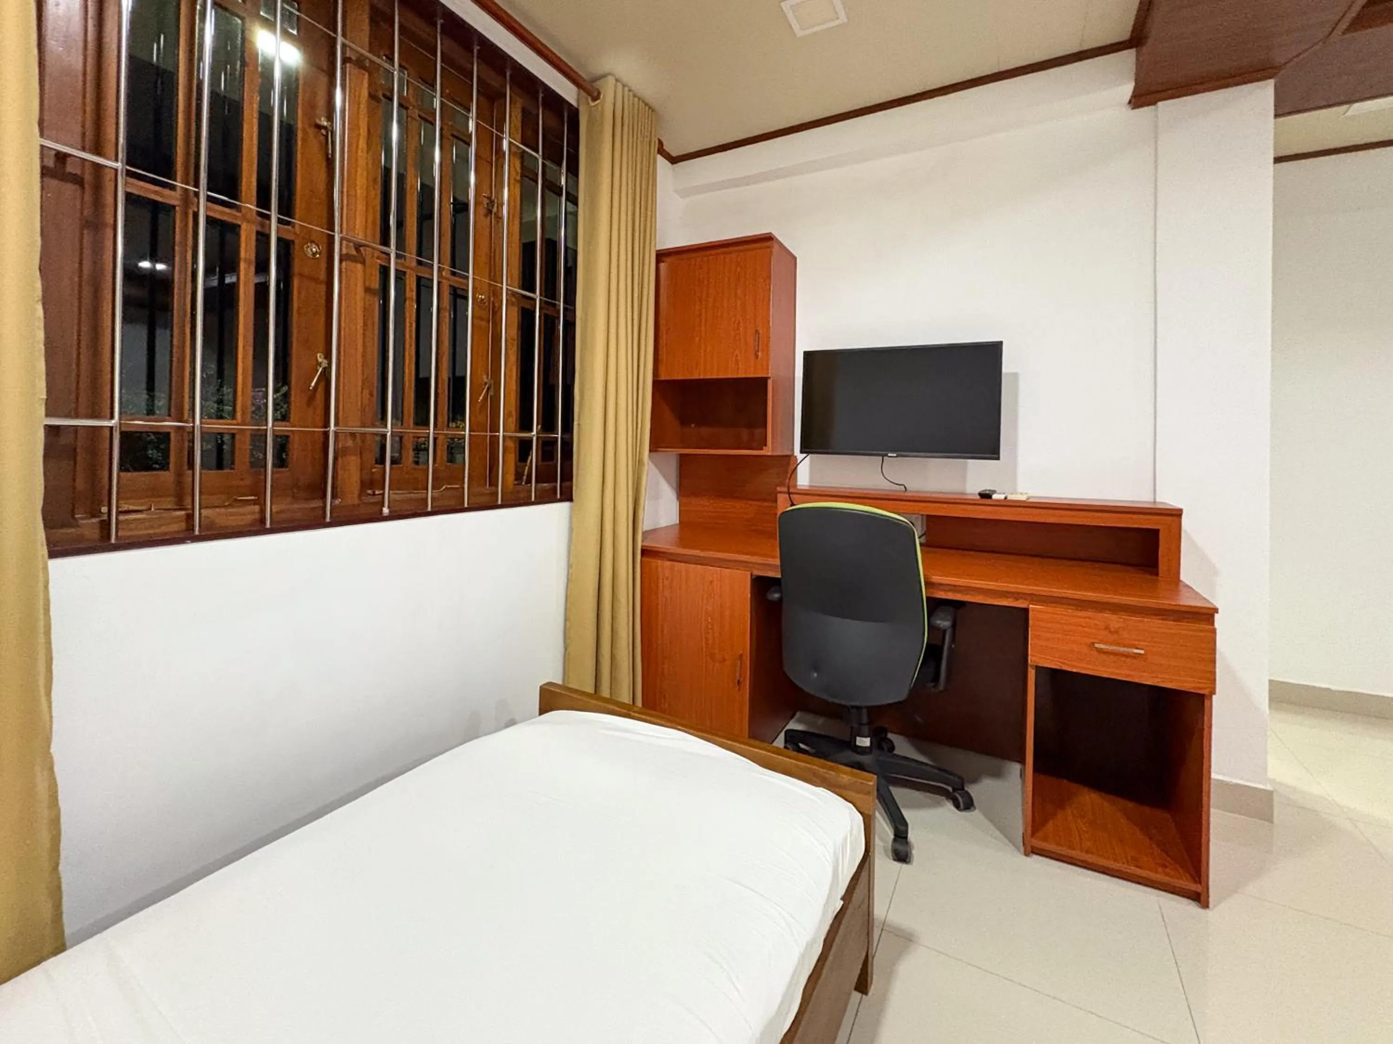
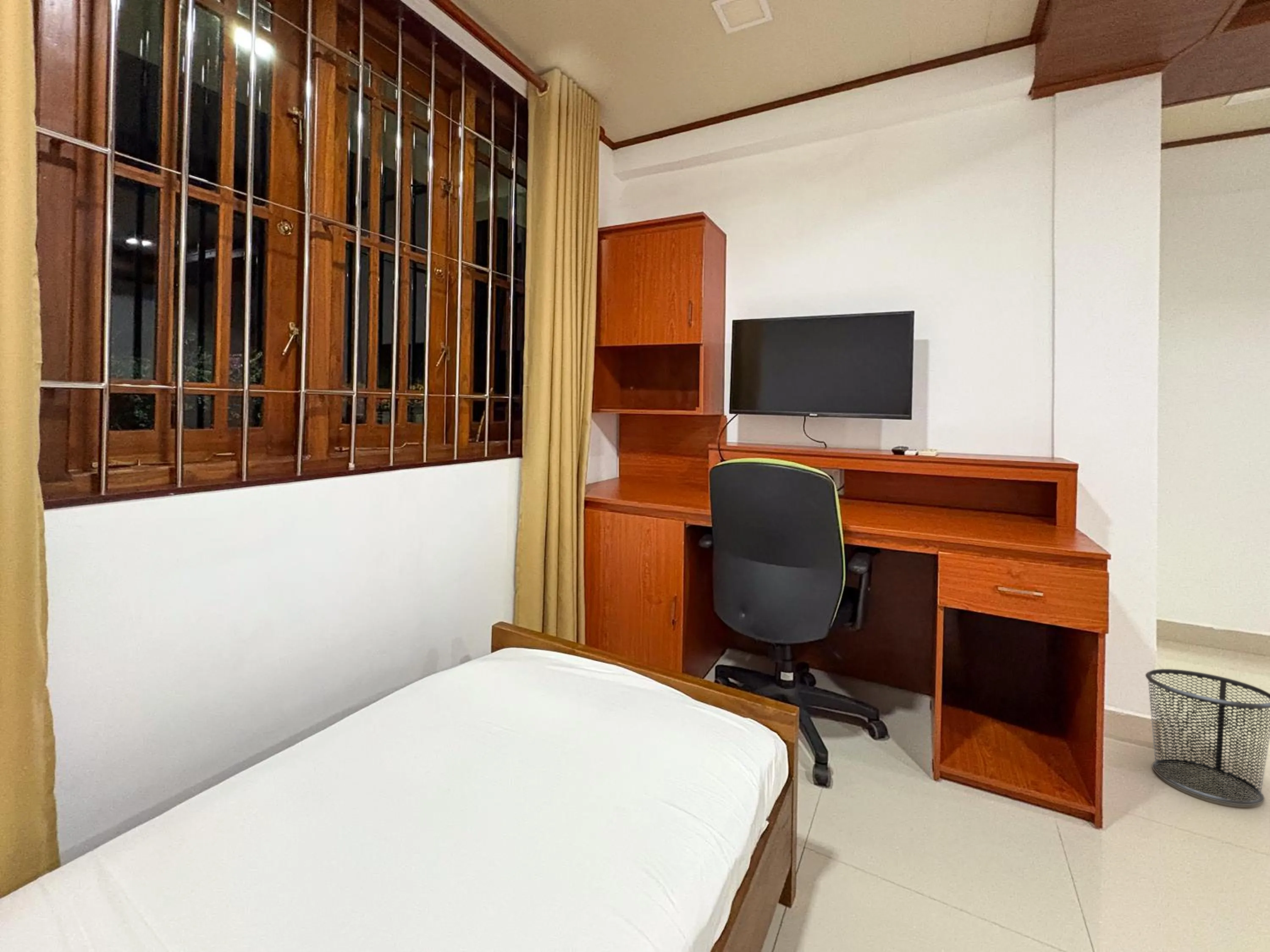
+ waste bin (1206, 734)
